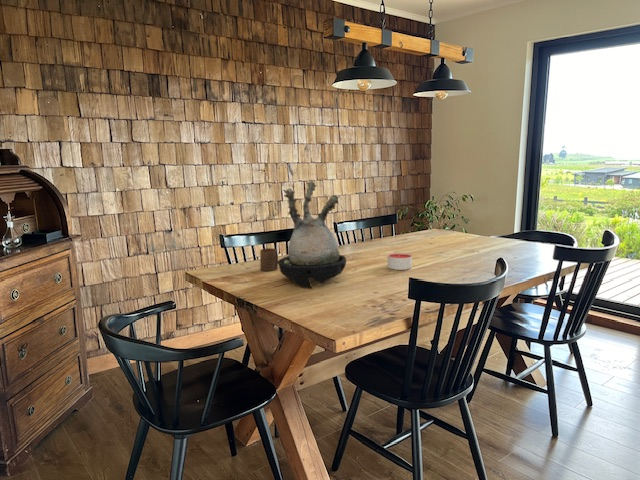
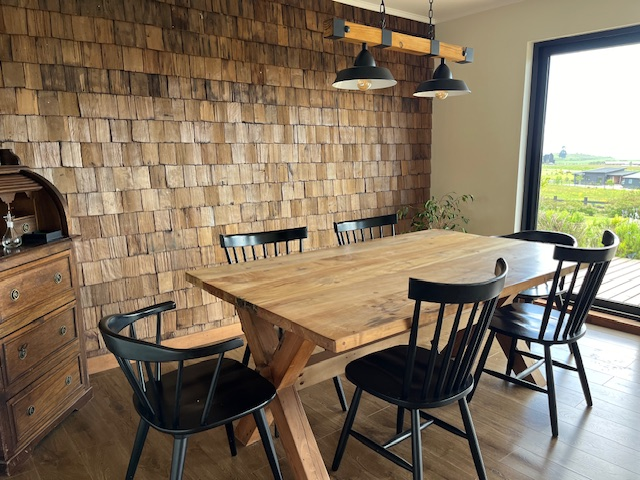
- plant (313, 232)
- candle (399, 260)
- cup (269, 259)
